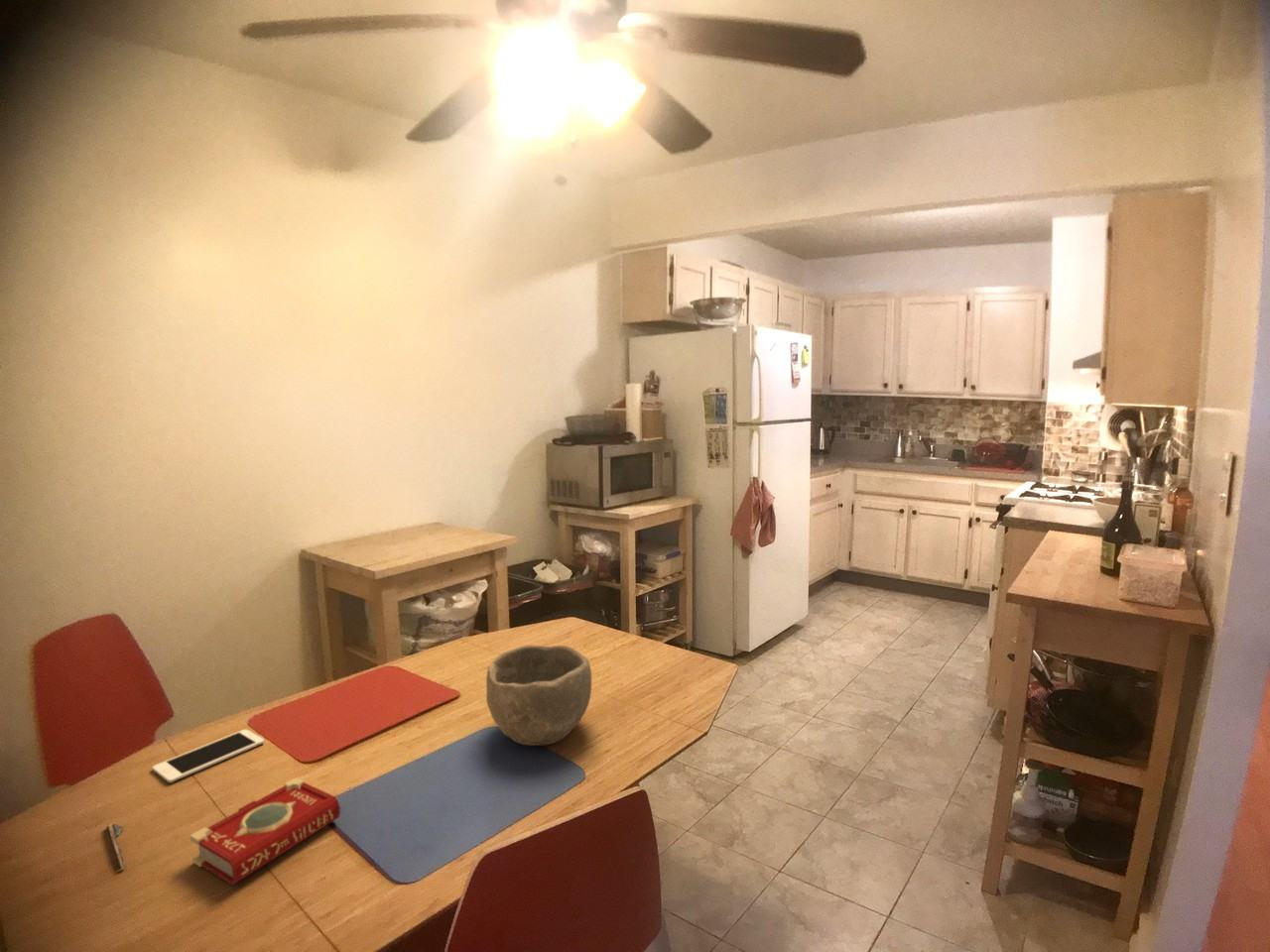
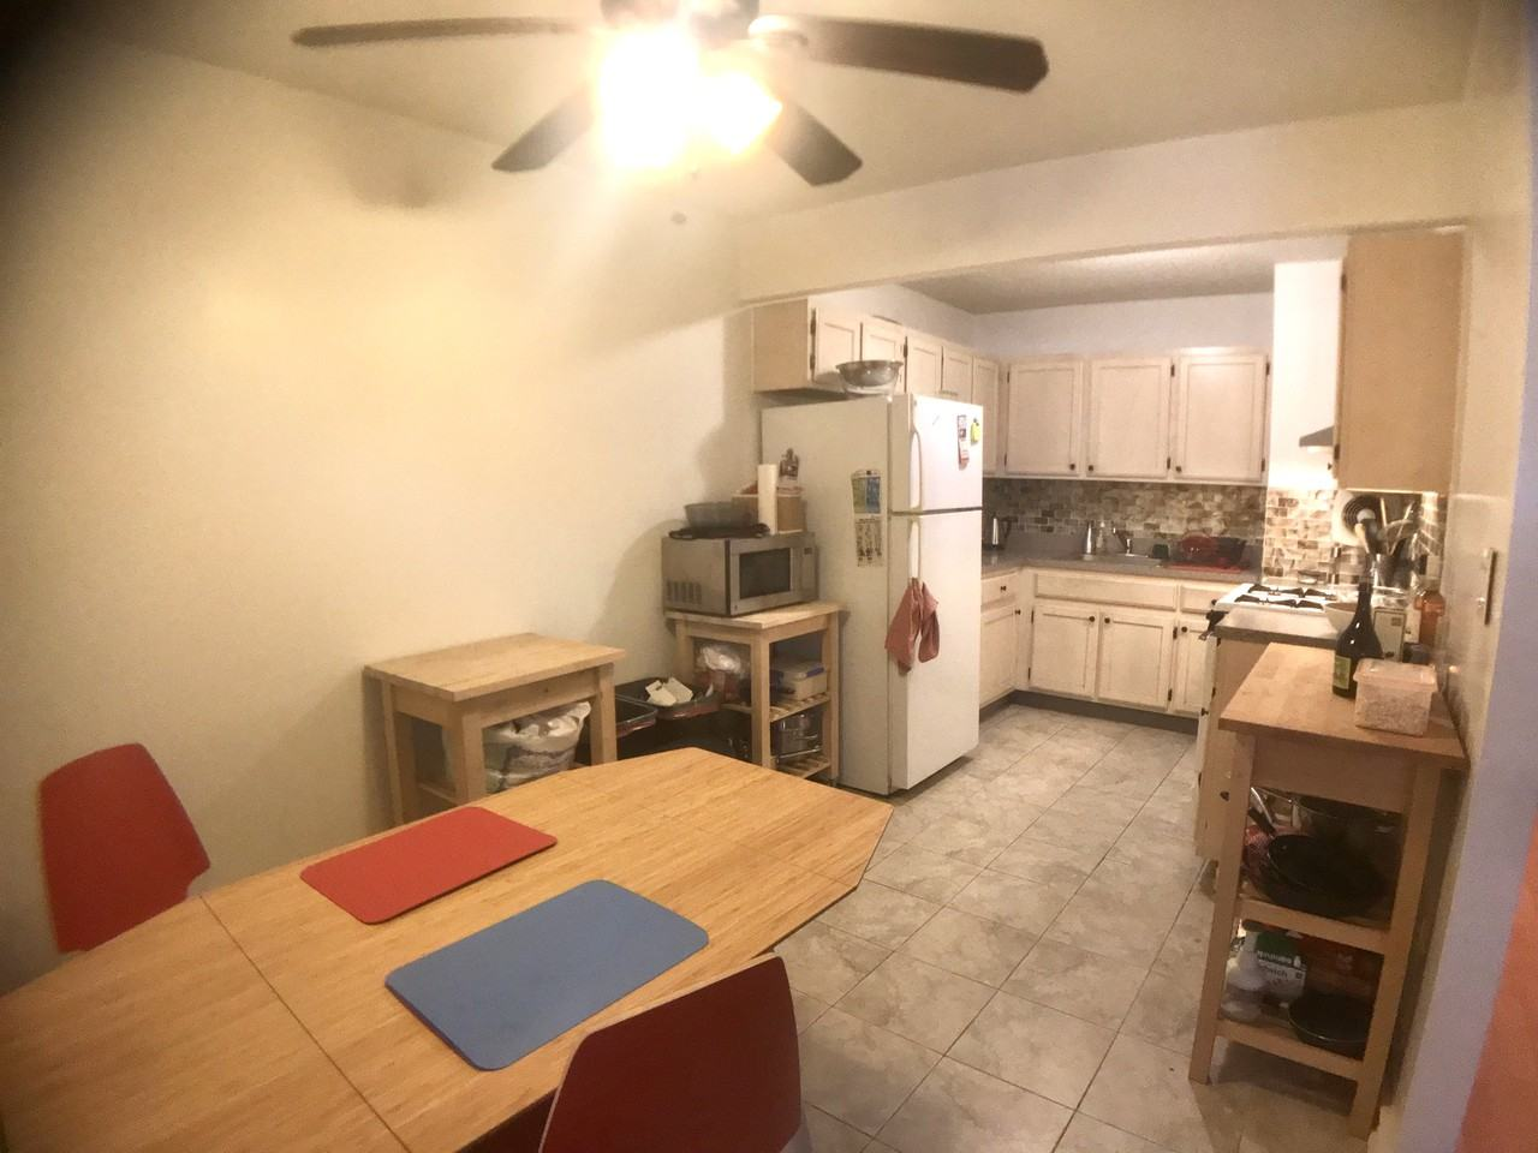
- cell phone (210, 754)
- bowl (539, 697)
- pen (116, 841)
- book (273, 821)
